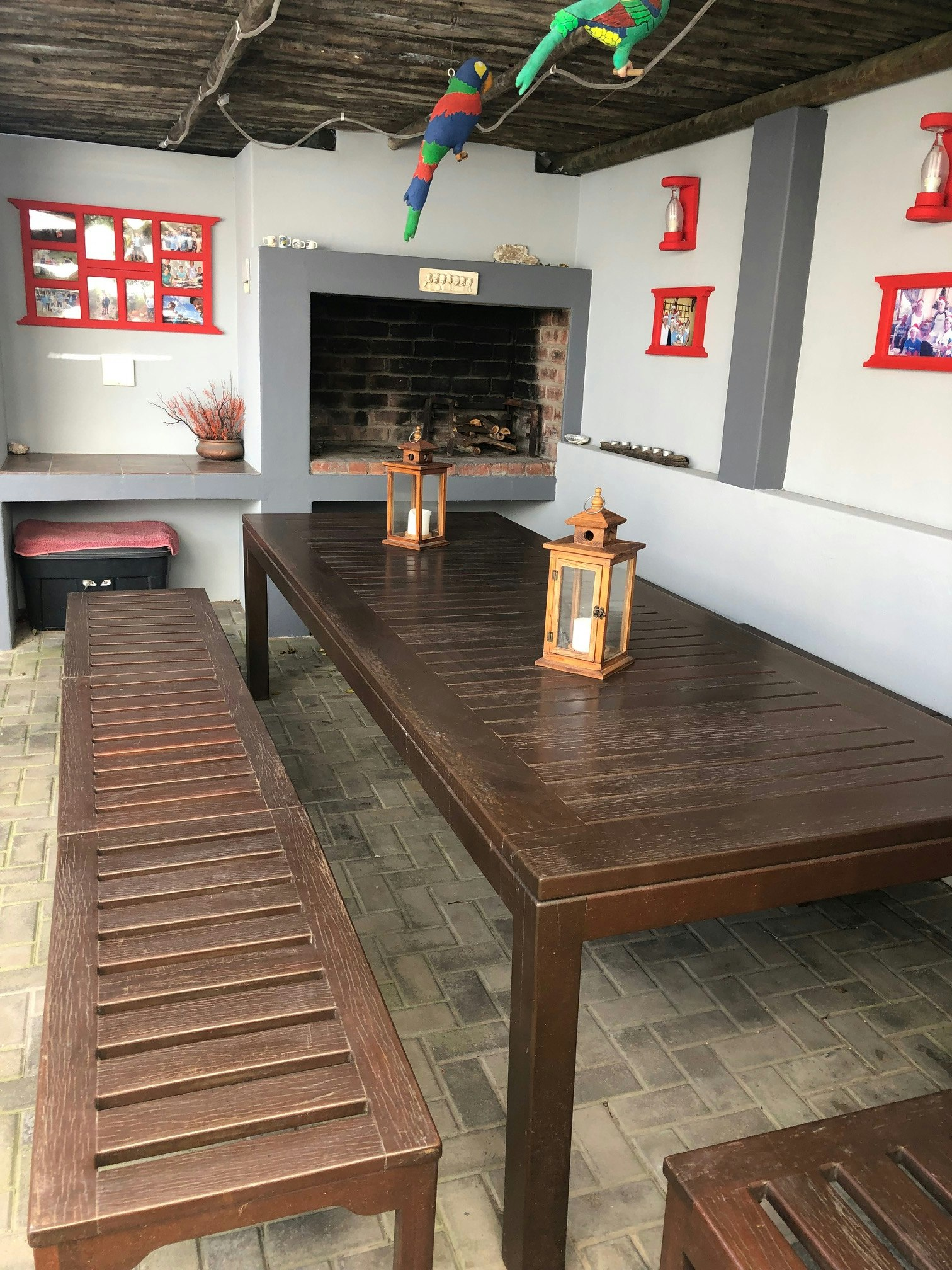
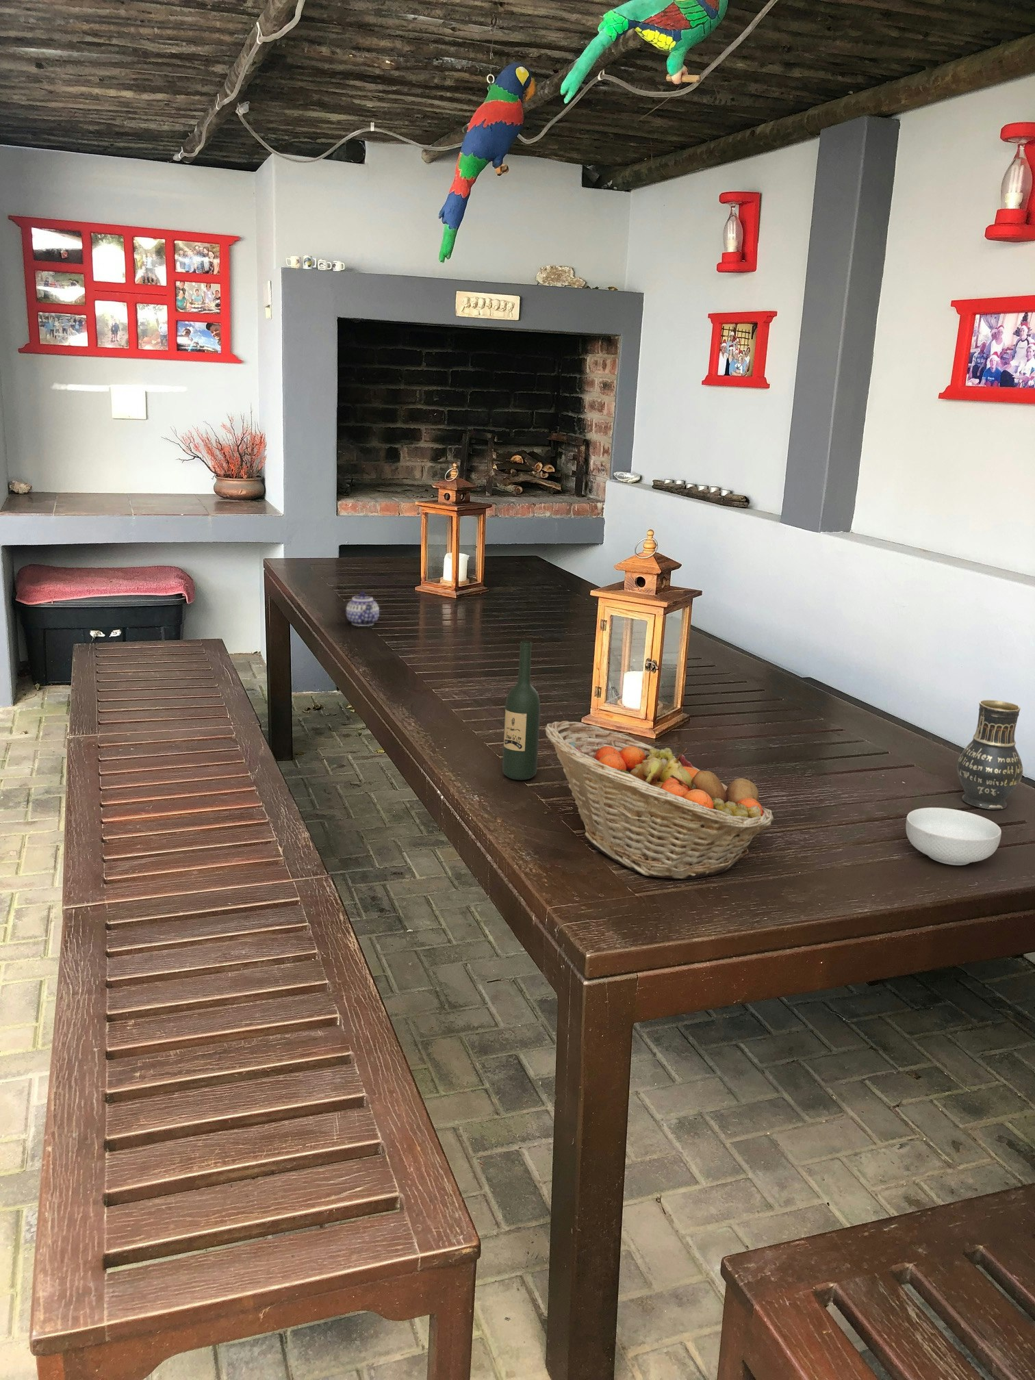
+ fruit basket (653, 790)
+ teapot (362, 607)
+ vase (992, 754)
+ cereal bowl (951, 839)
+ wine bottle (522, 710)
